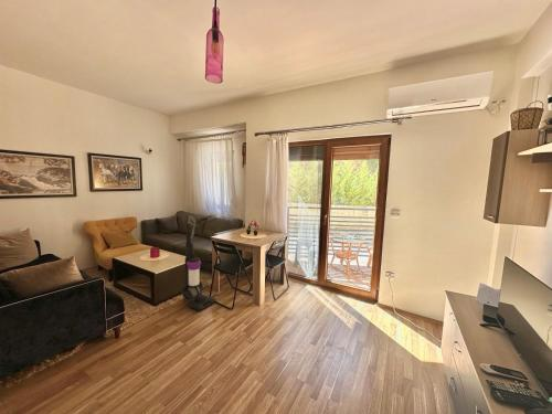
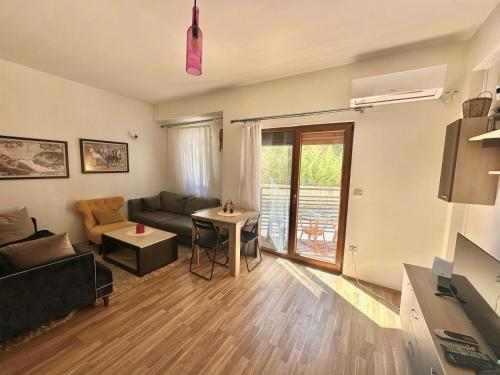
- vacuum cleaner (195, 259)
